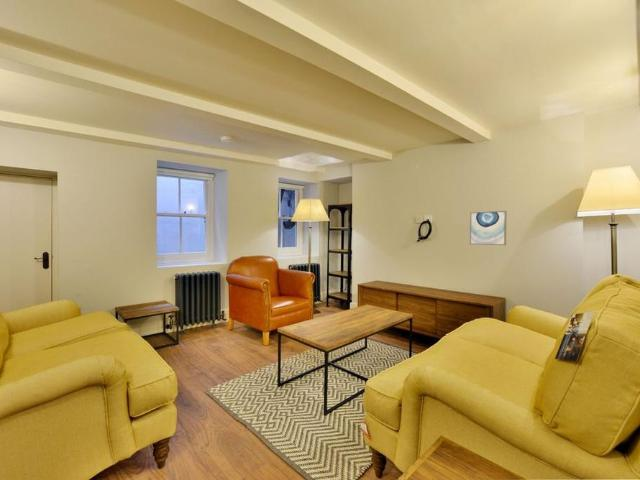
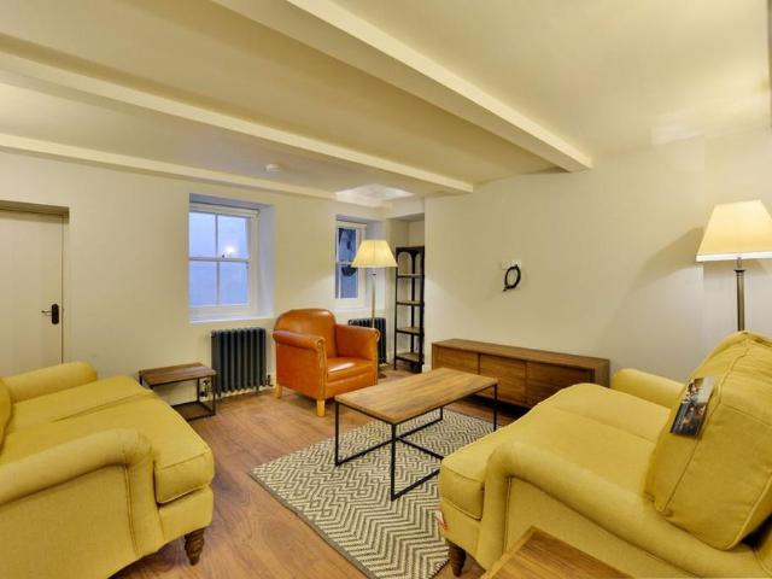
- wall art (487, 228)
